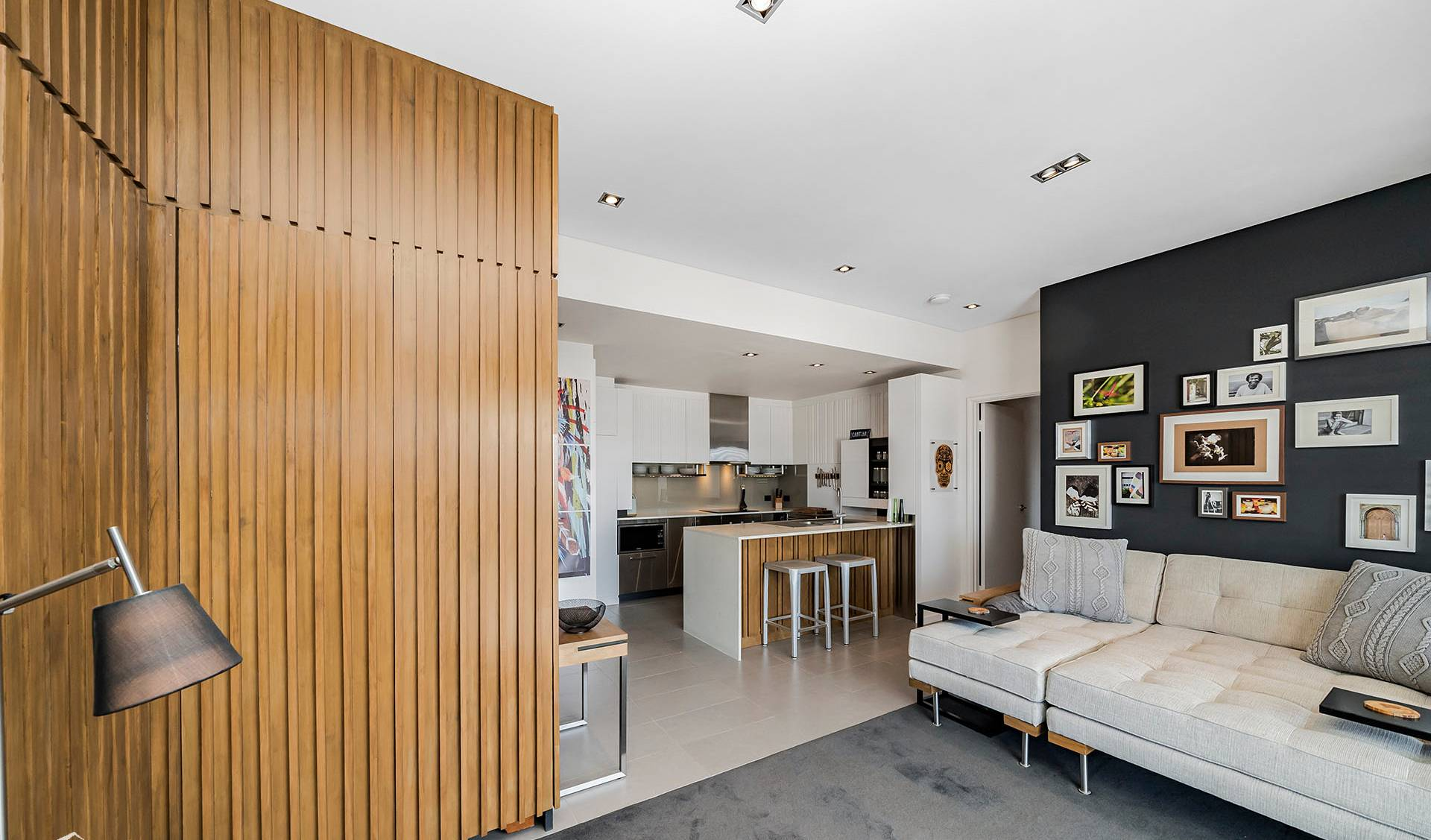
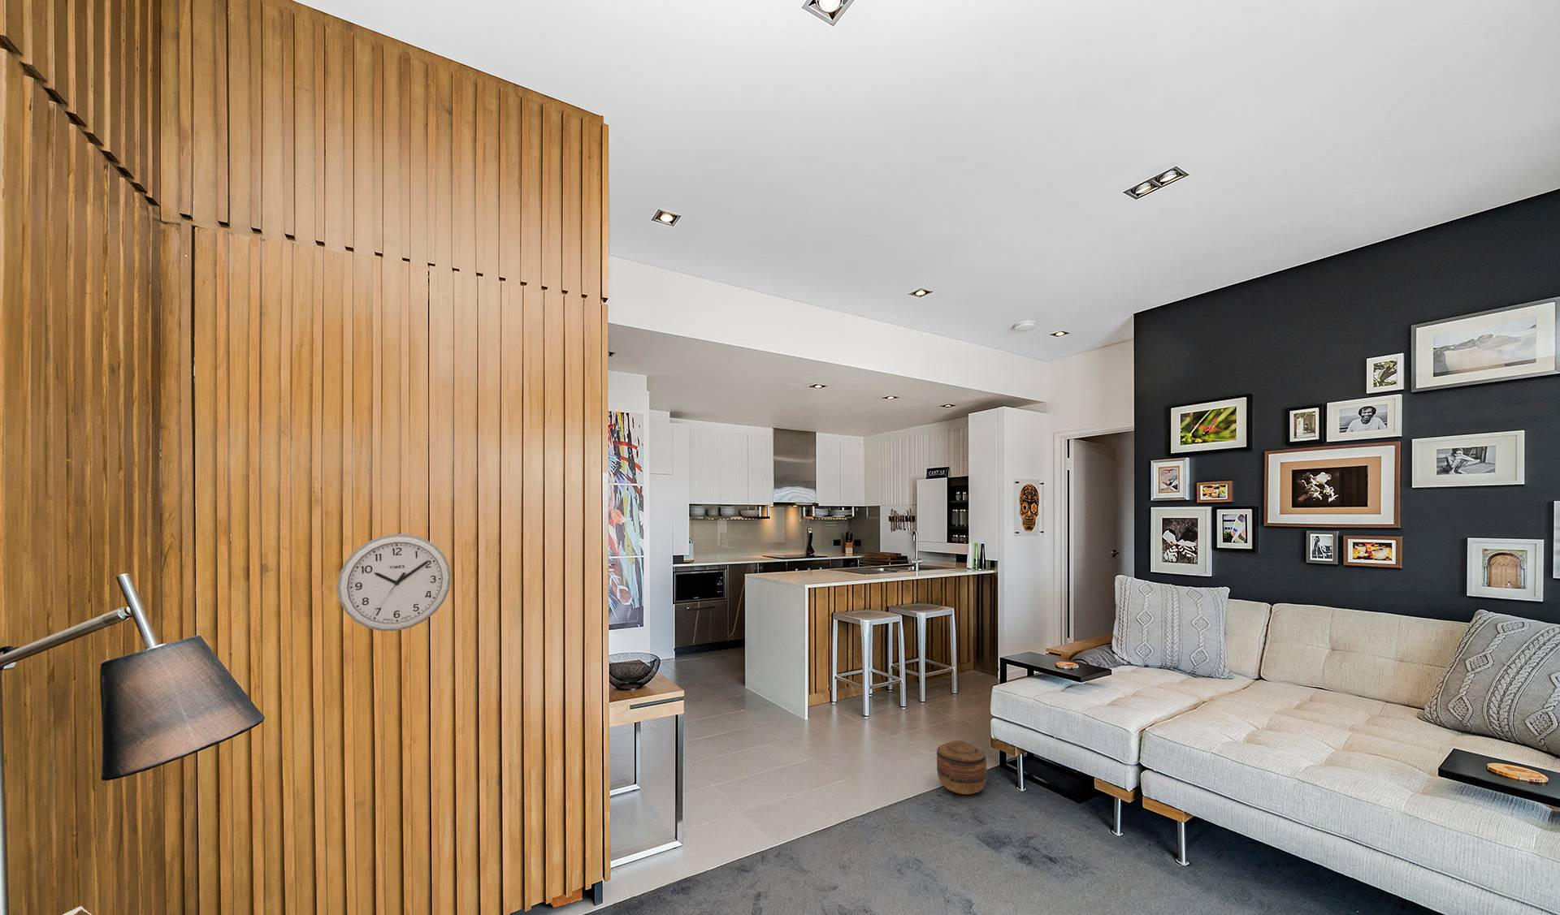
+ basket (962, 765)
+ wall clock (397, 582)
